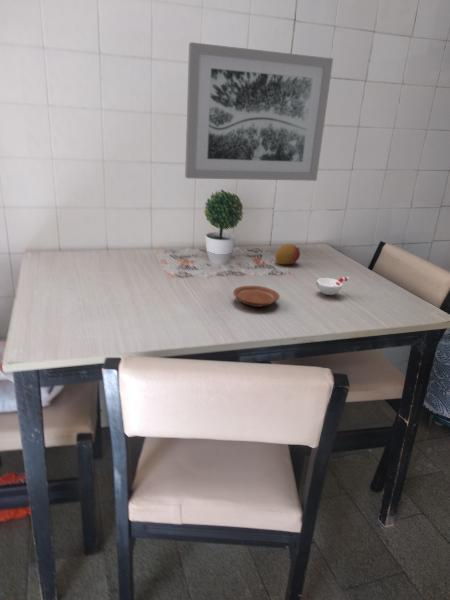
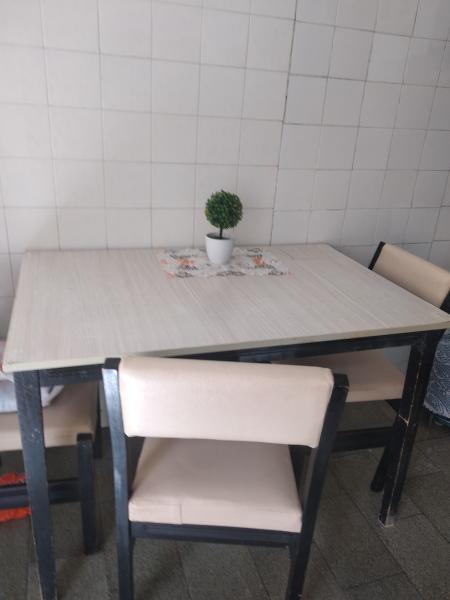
- fruit (287, 254)
- cup (331, 285)
- wall art (258, 118)
- plate (255, 298)
